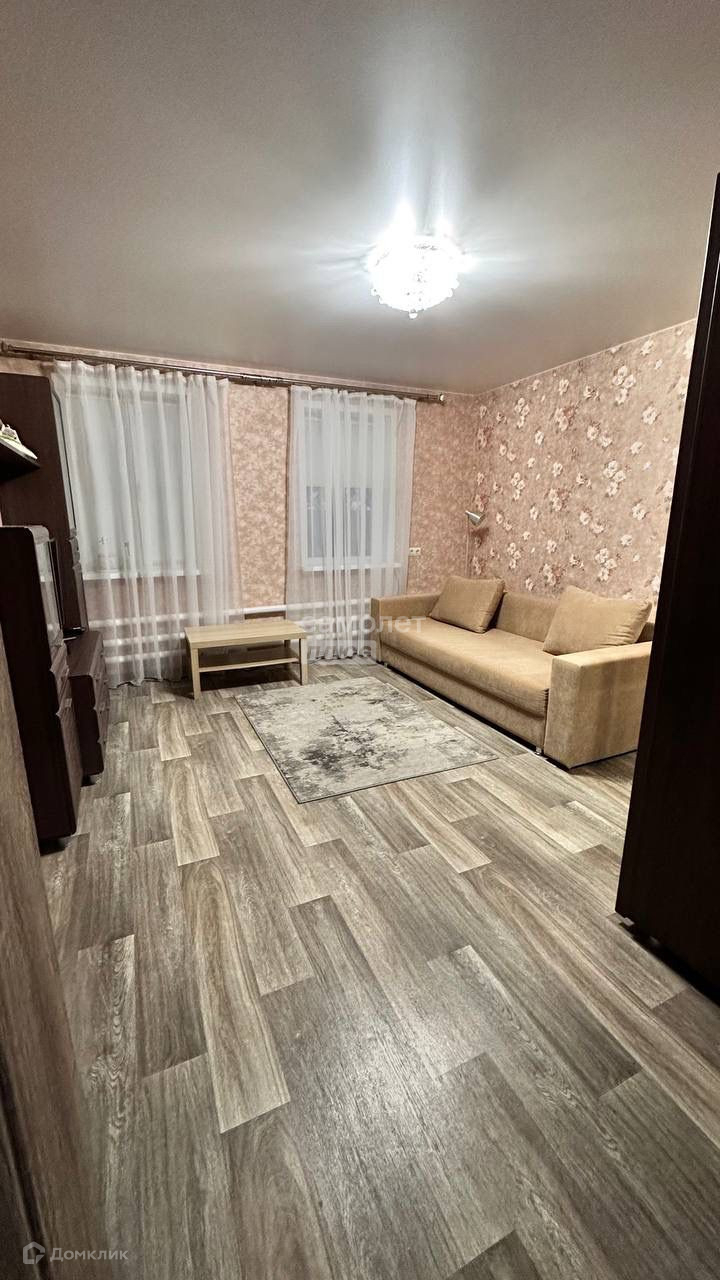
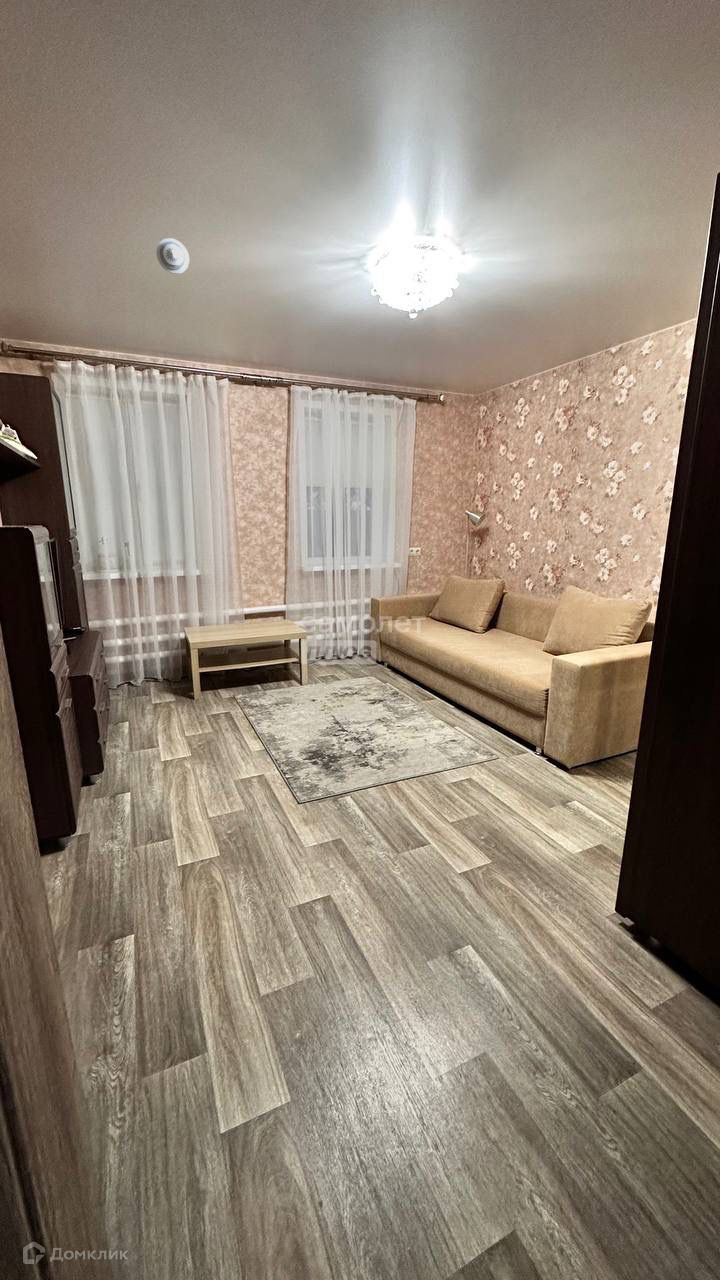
+ smoke detector (172, 254)
